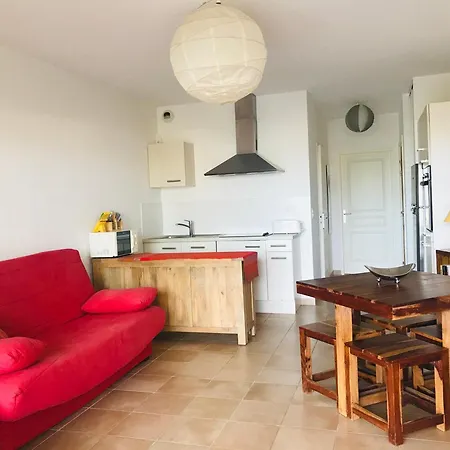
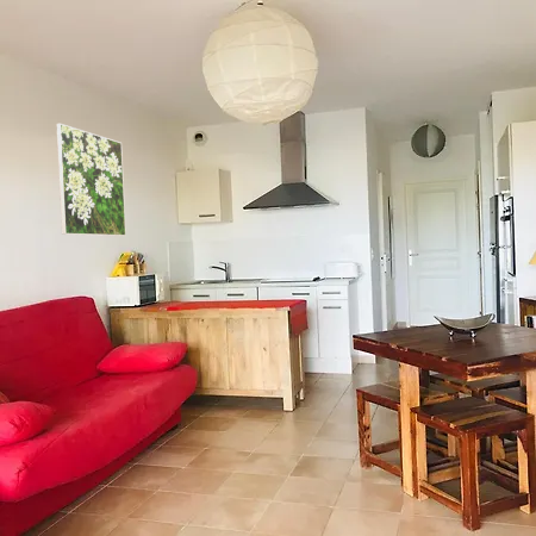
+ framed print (94, 185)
